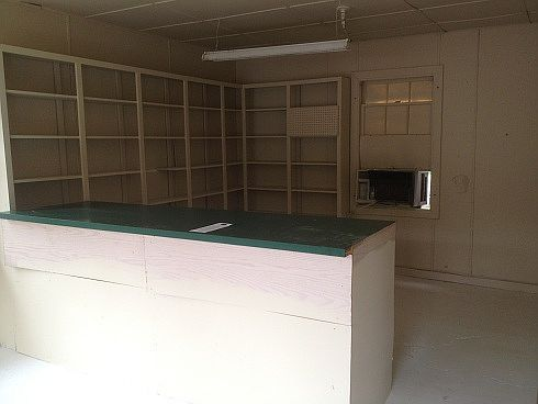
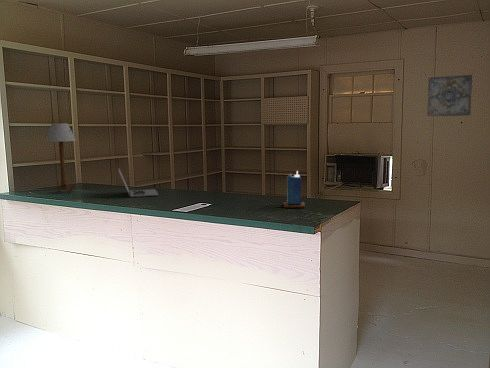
+ laptop (137, 190)
+ wall art (449, 96)
+ candle (293, 188)
+ table lamp (61, 157)
